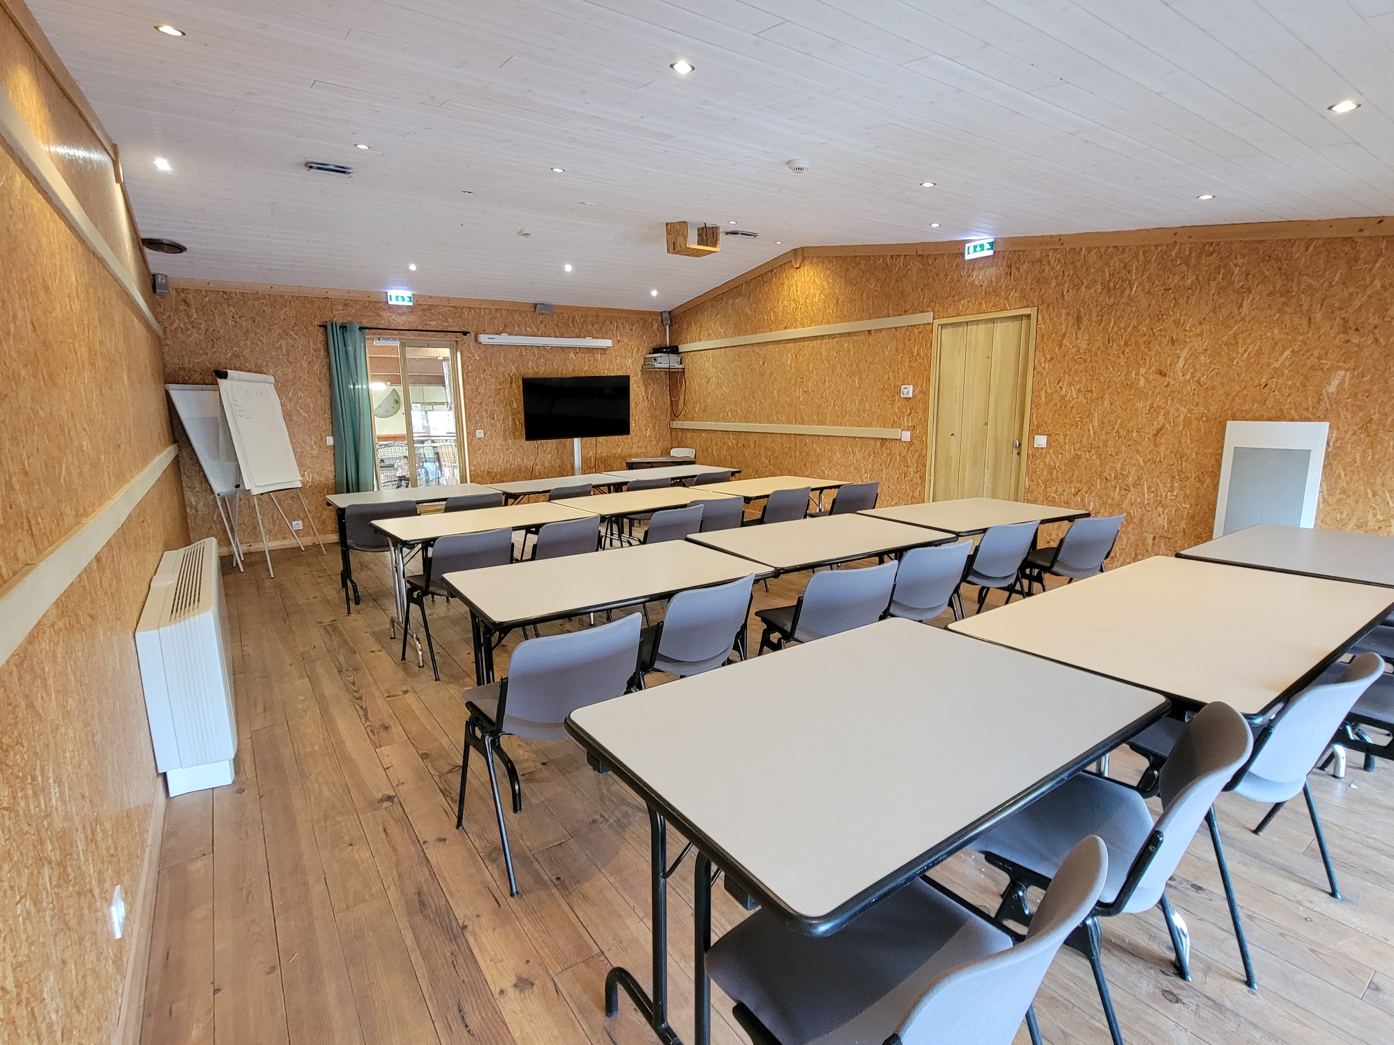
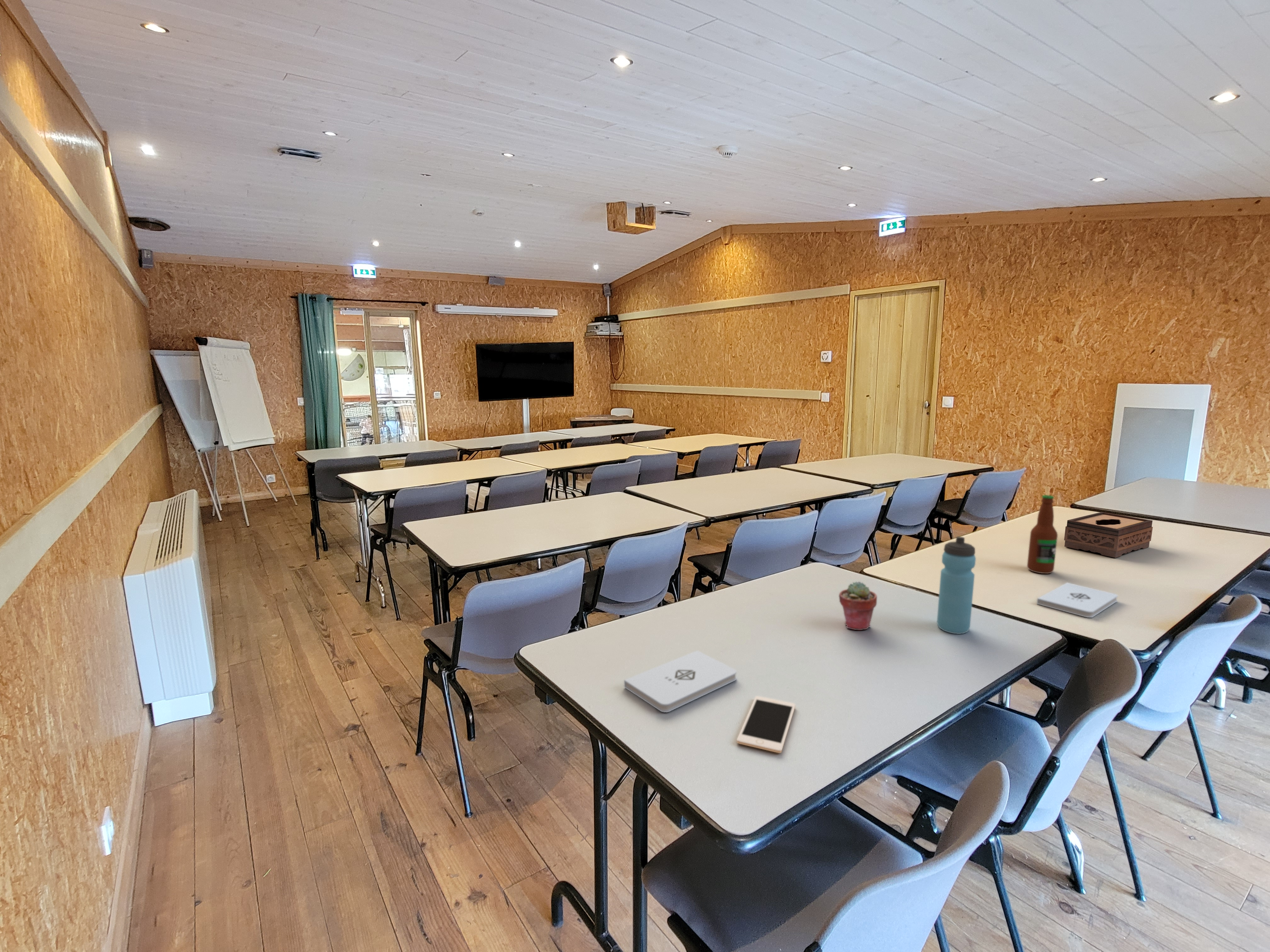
+ water bottle (957, 584)
+ cell phone (767, 722)
+ notepad (682, 679)
+ tissue box (1108, 534)
+ potted succulent (858, 604)
+ bottle (1044, 533)
+ notepad (1078, 599)
